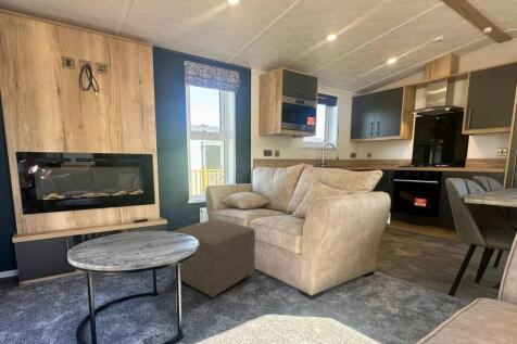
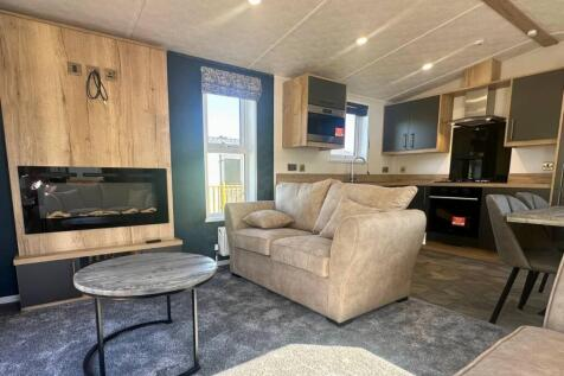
- ottoman (214, 252)
